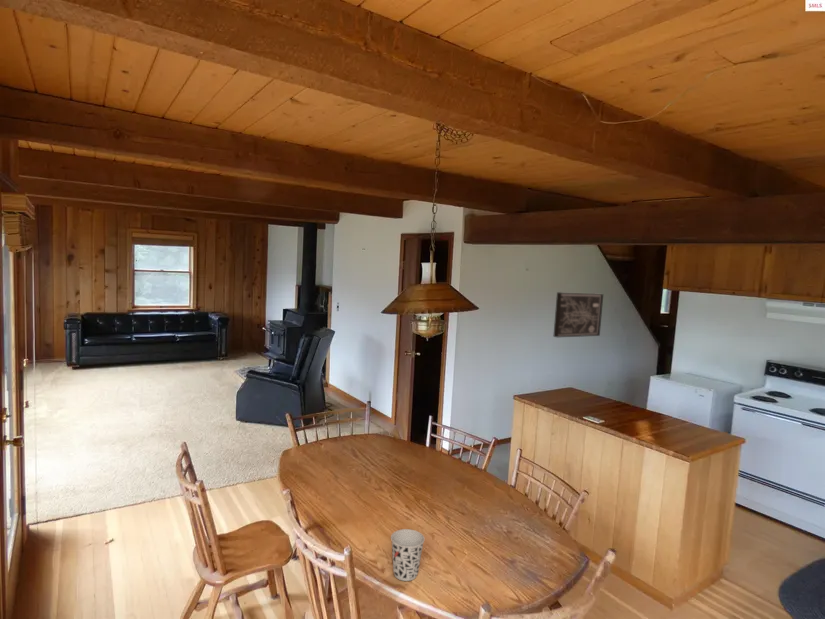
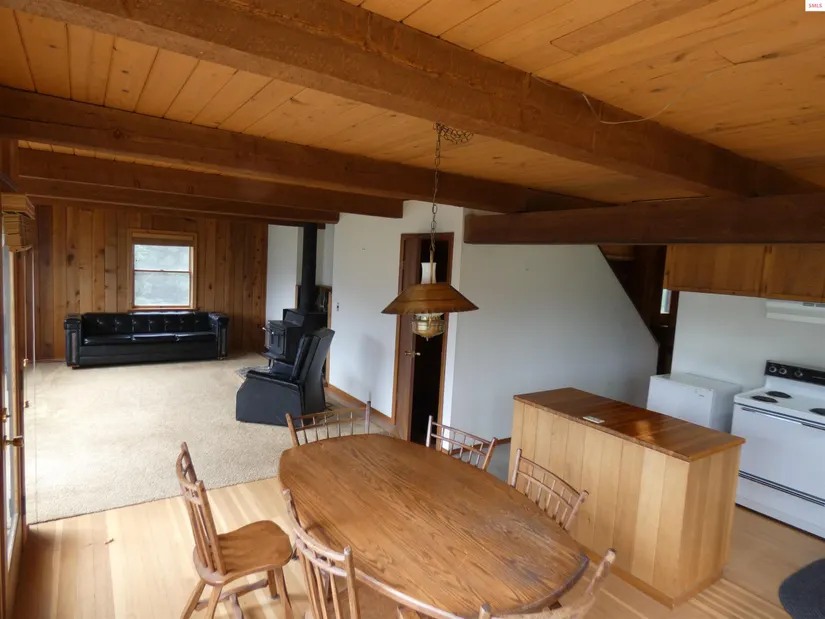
- cup (406, 555)
- wall art (579, 314)
